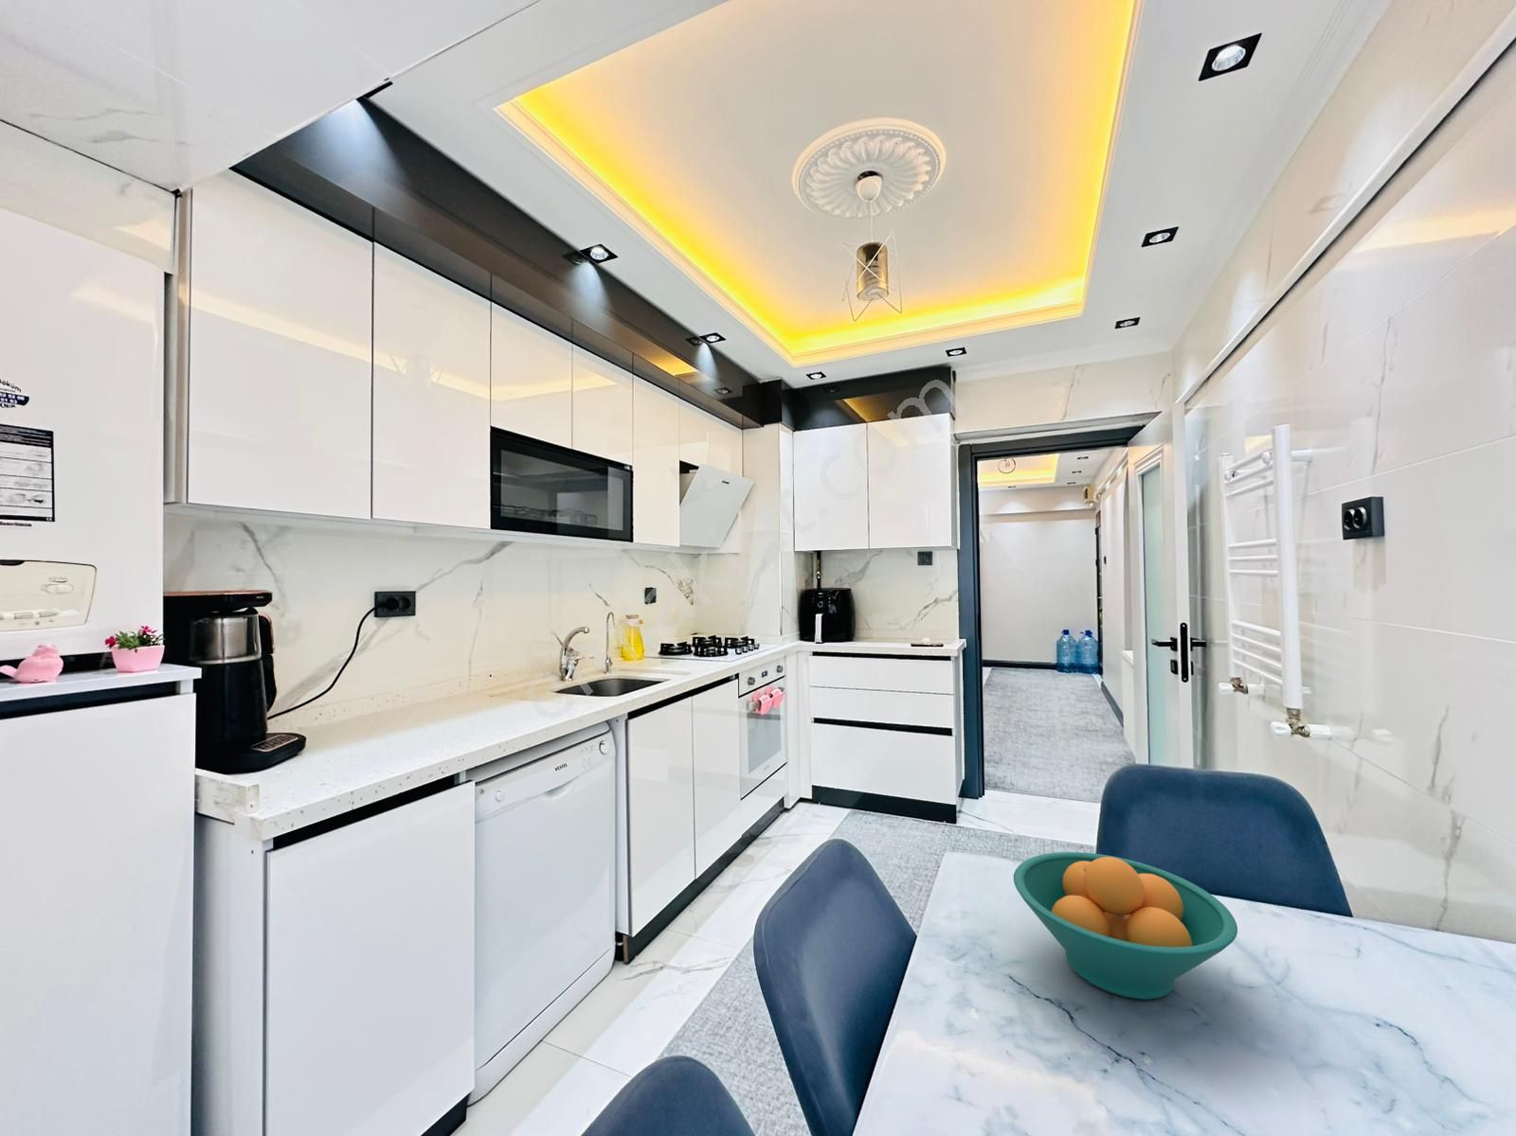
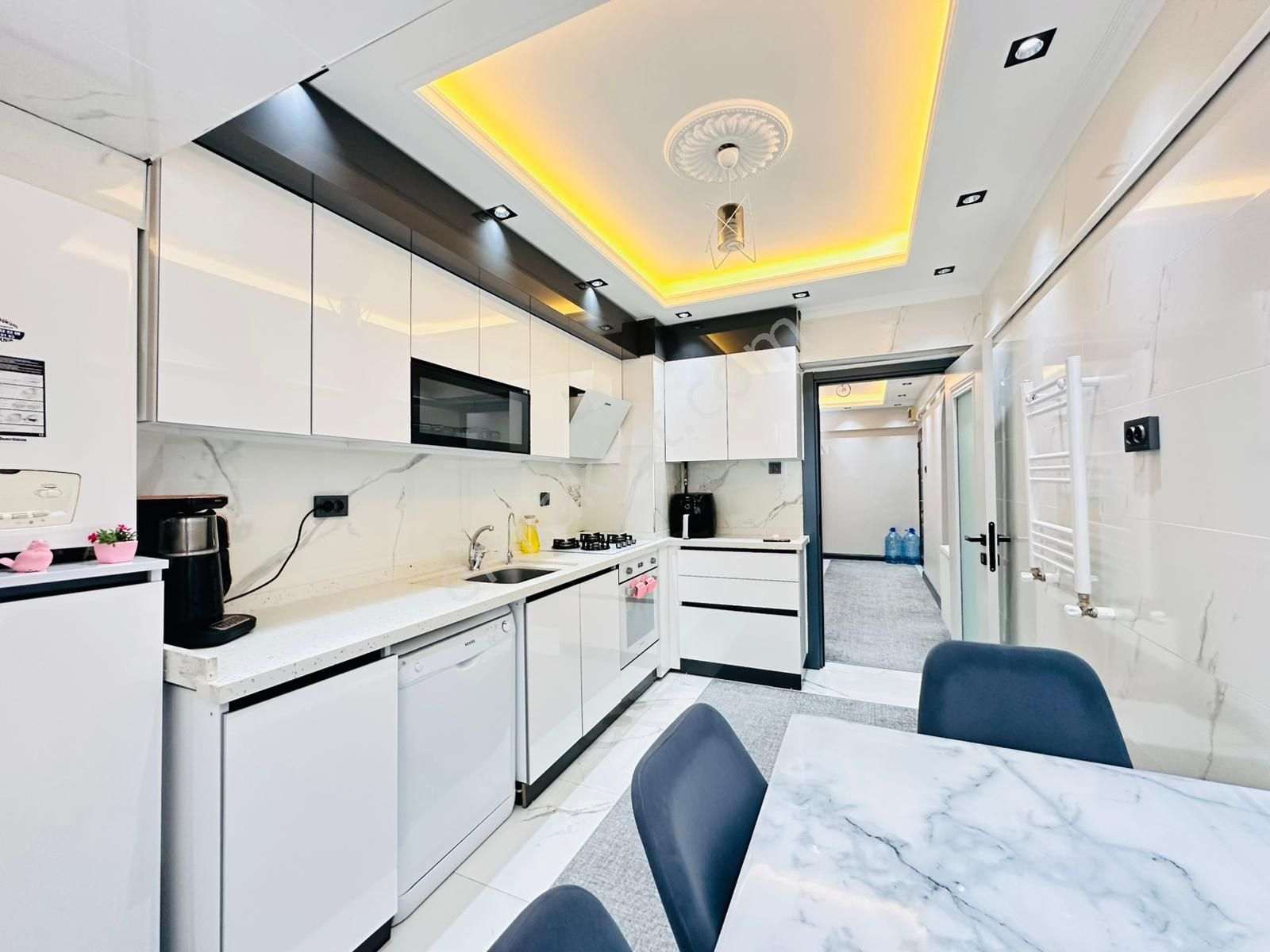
- fruit bowl (1116, 914)
